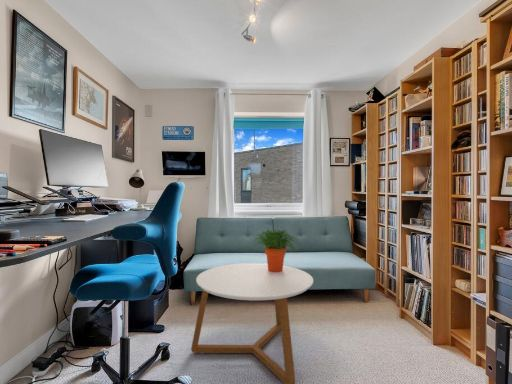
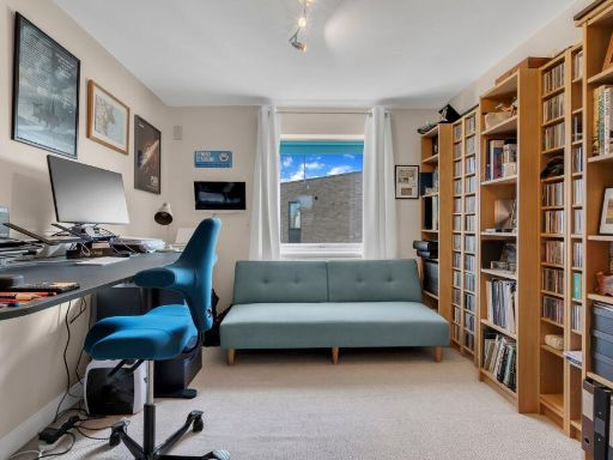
- coffee table (255, 299)
- potted plant (275, 249)
